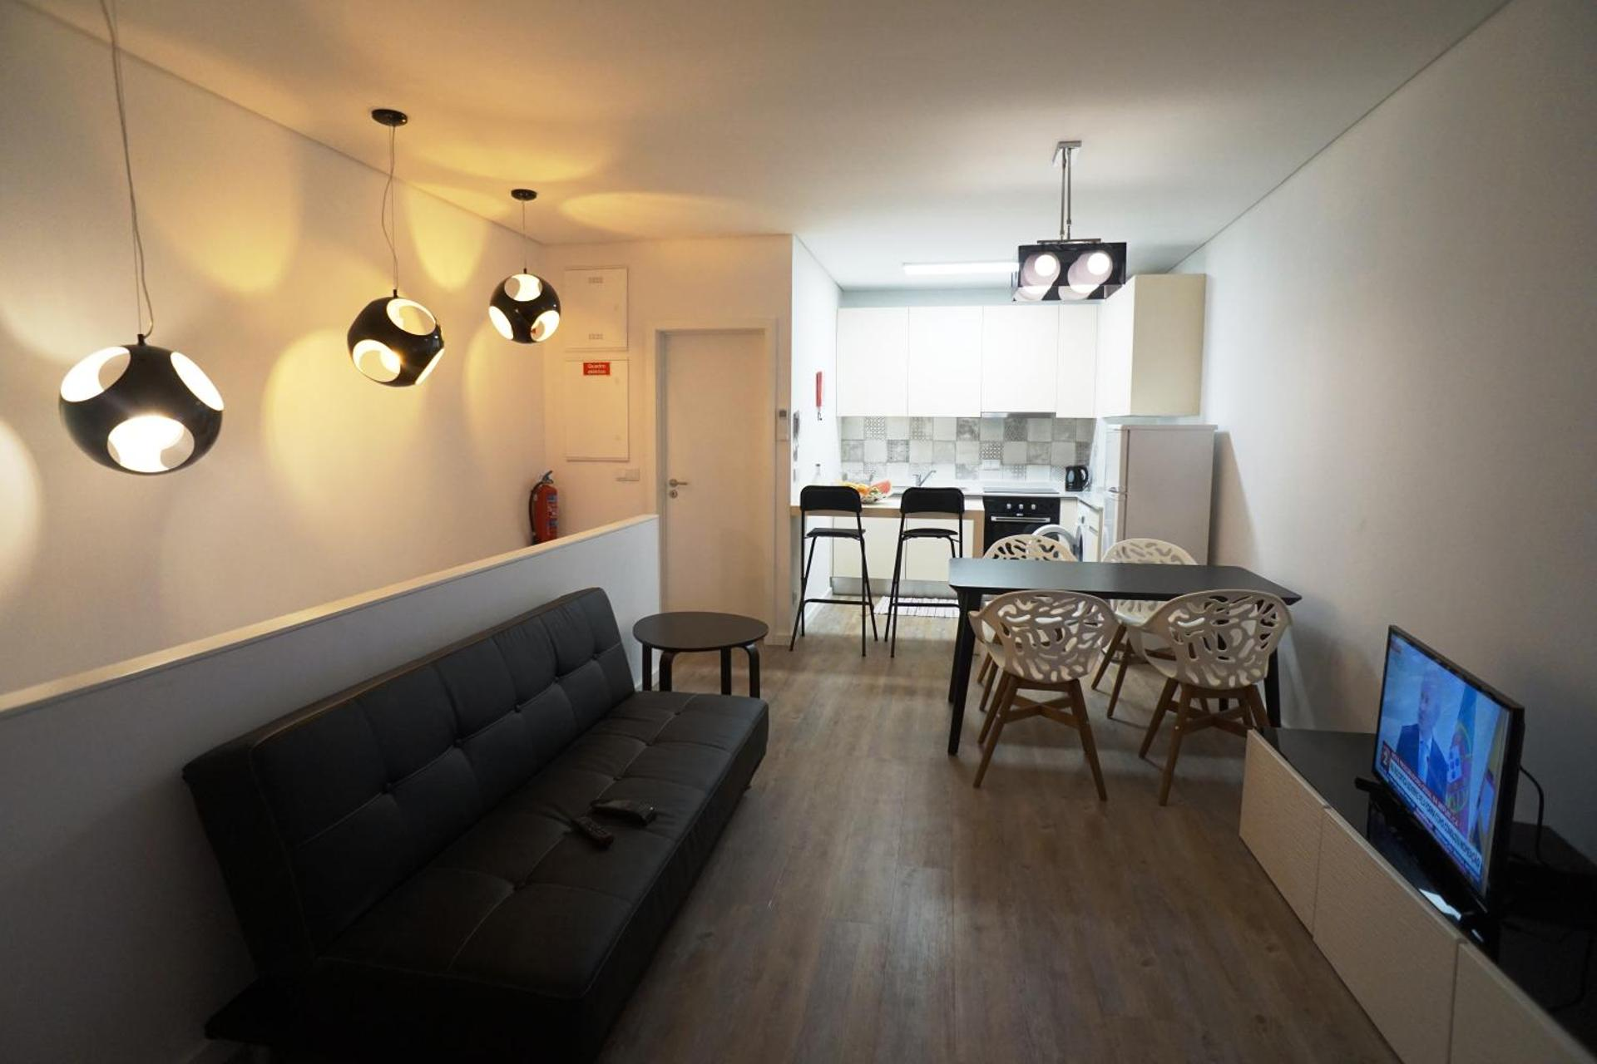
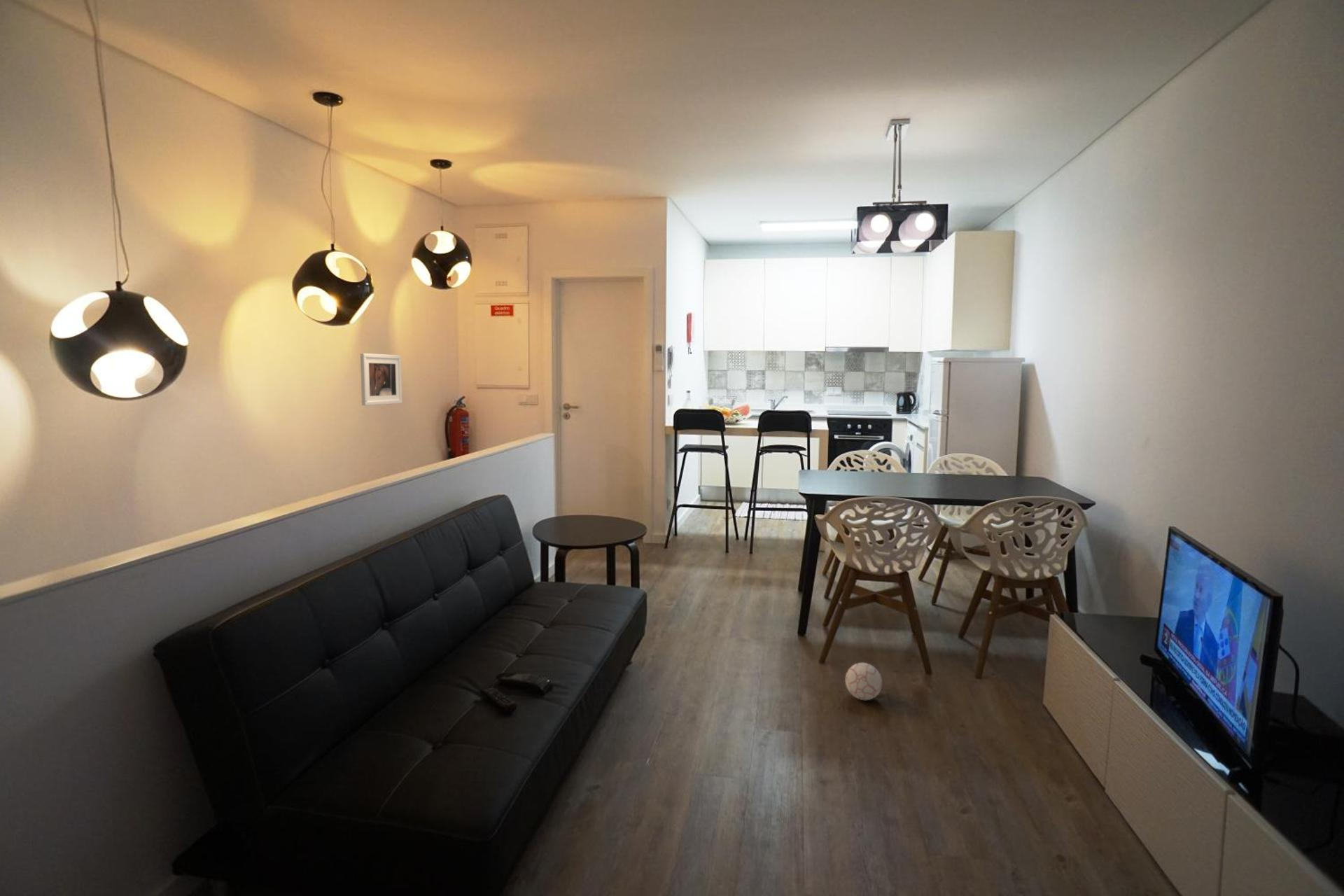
+ decorative ball (863, 681)
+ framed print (382, 379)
